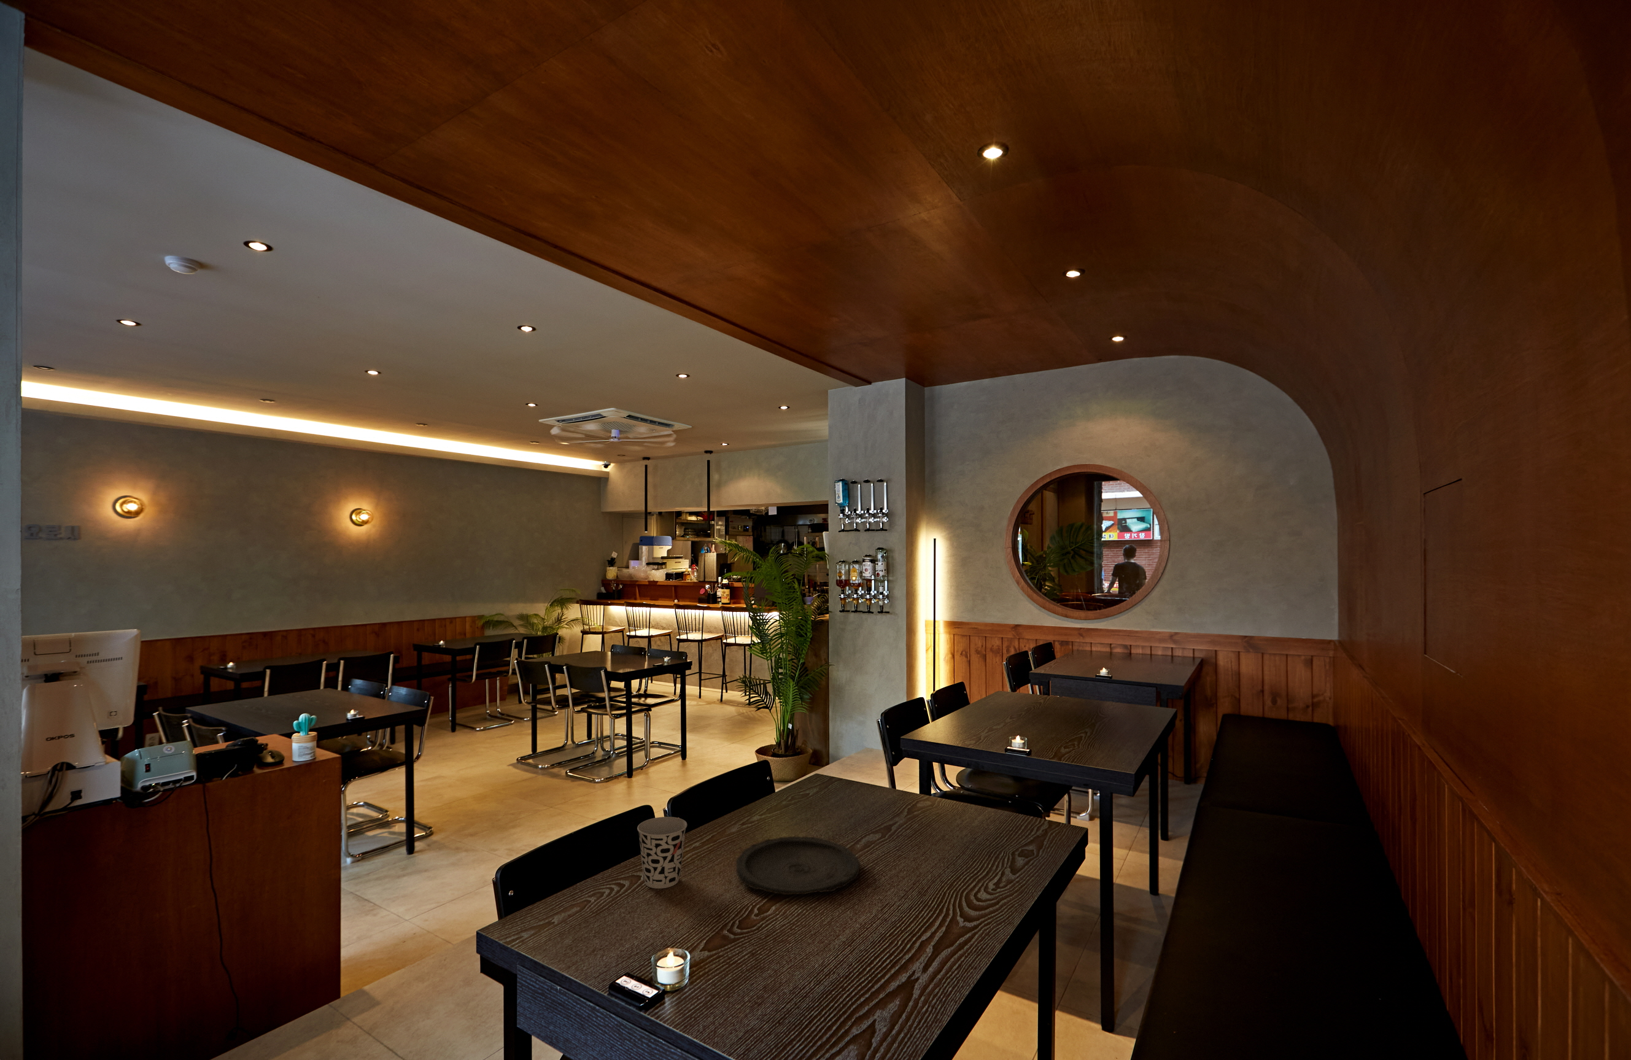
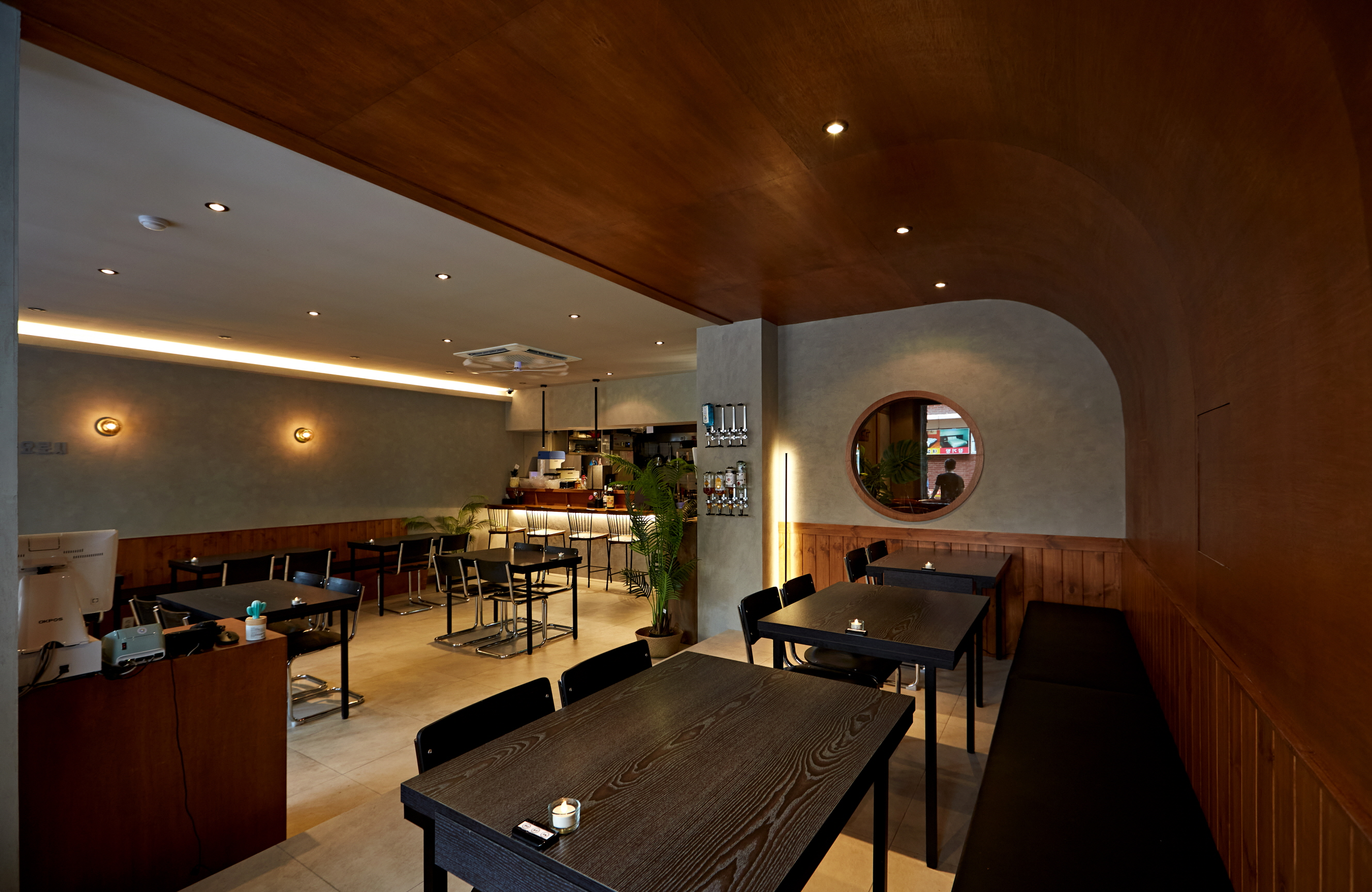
- plate (796, 865)
- cup (662, 853)
